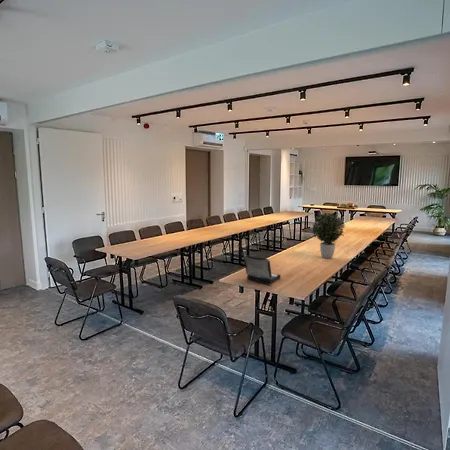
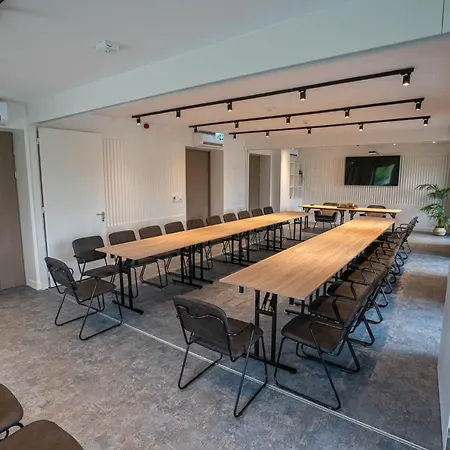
- laptop (262, 267)
- potted plant (328, 235)
